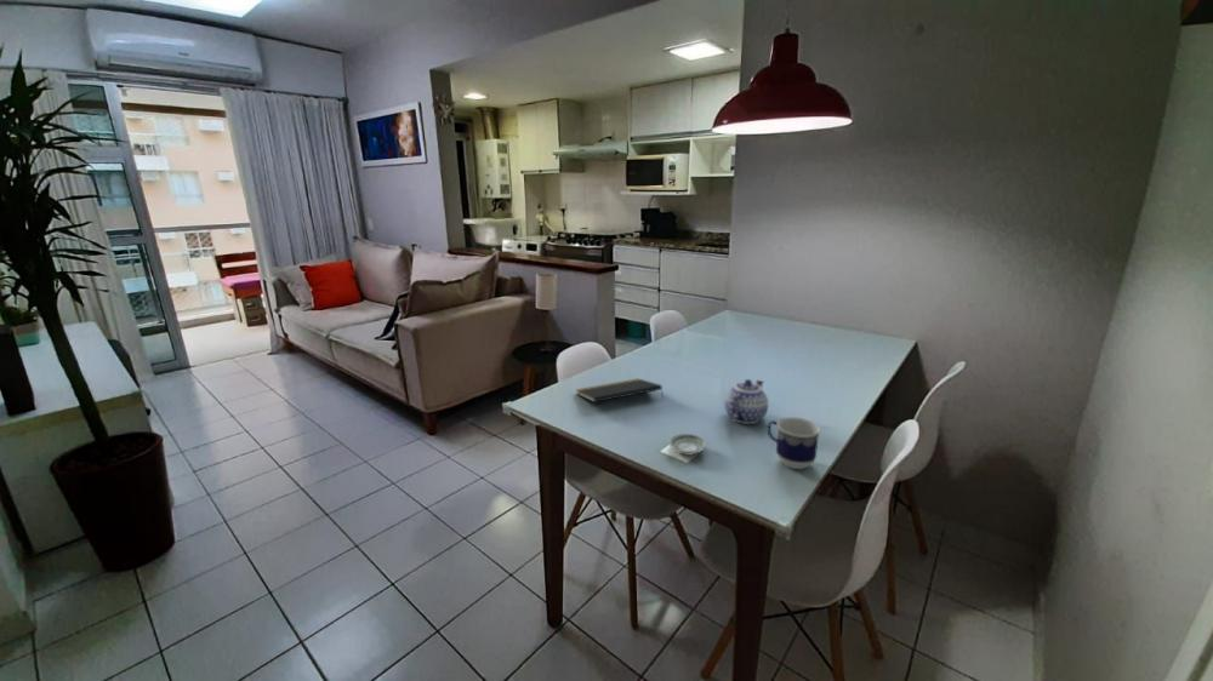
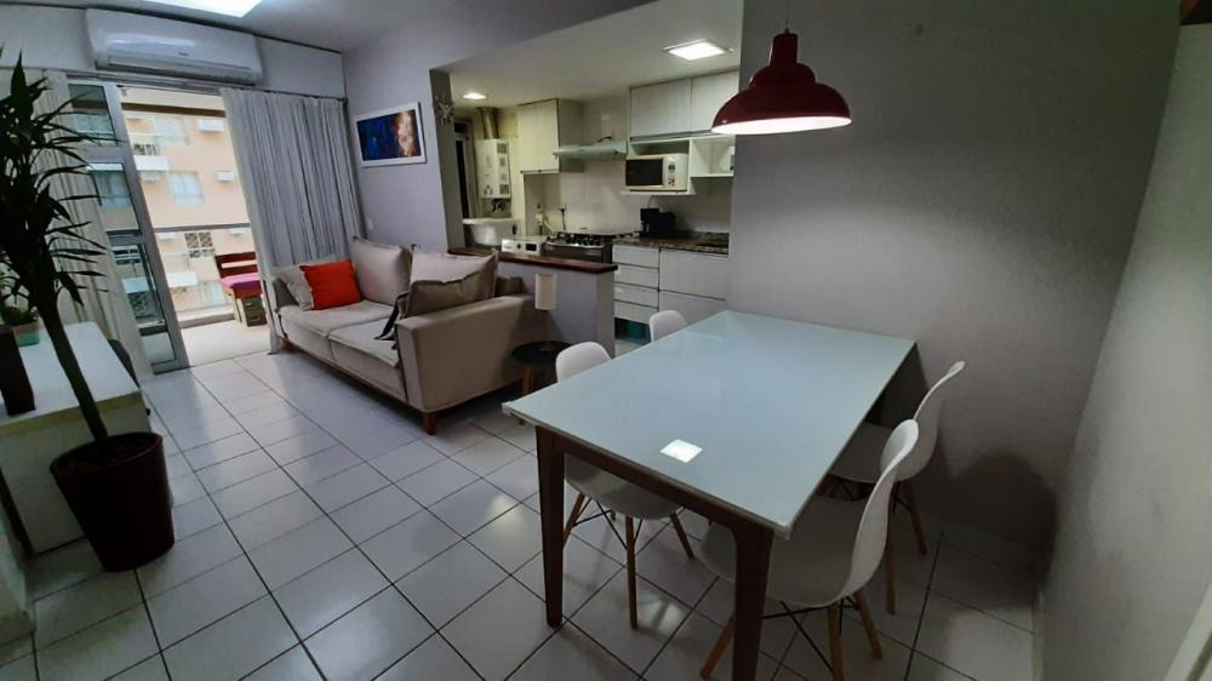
- saucer (687, 446)
- teapot (746, 399)
- notepad (617, 389)
- cup (790, 442)
